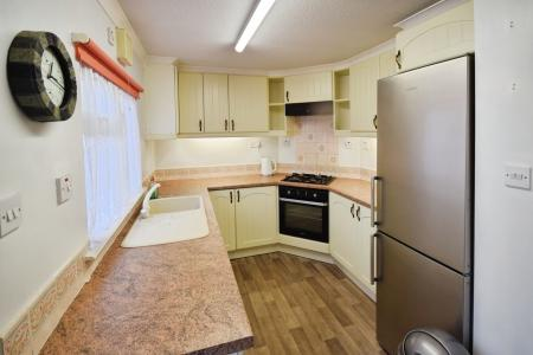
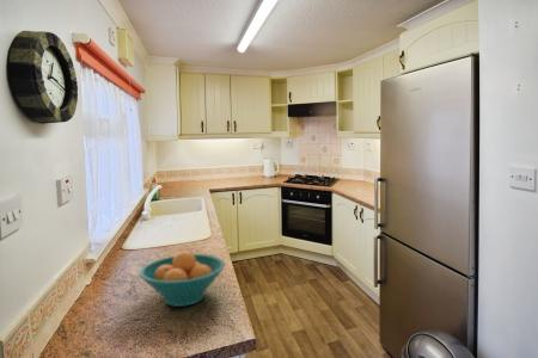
+ fruit bowl (183, 274)
